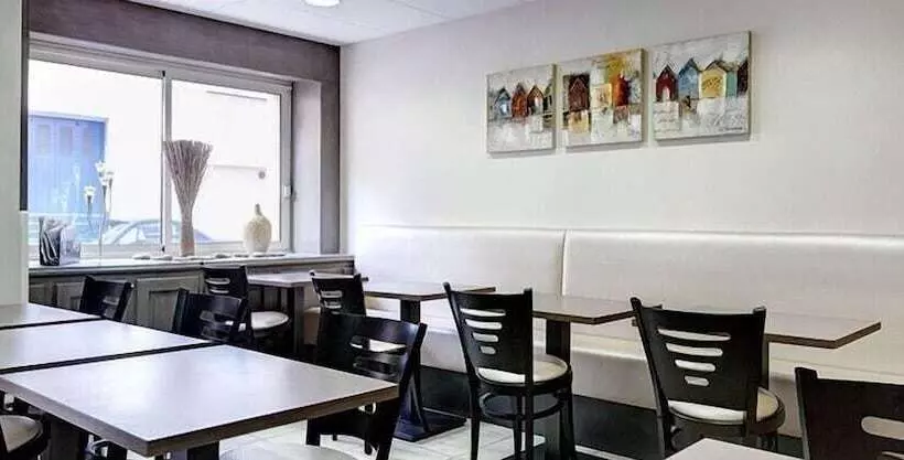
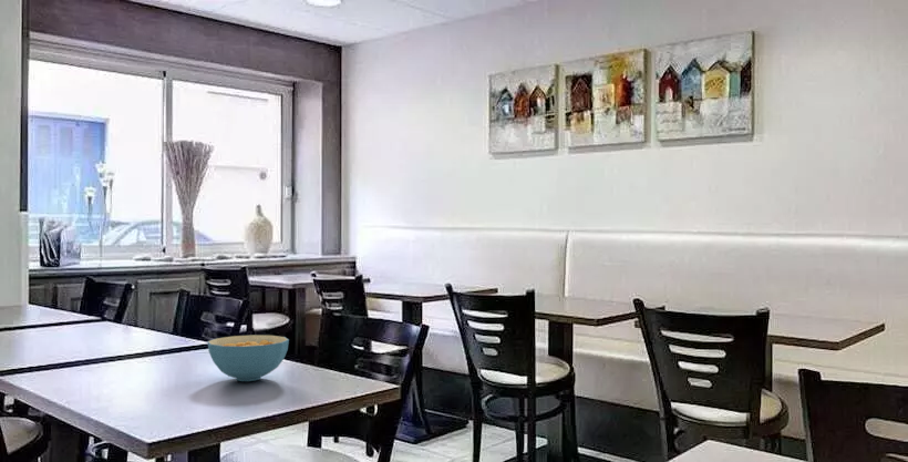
+ cereal bowl (248, 359)
